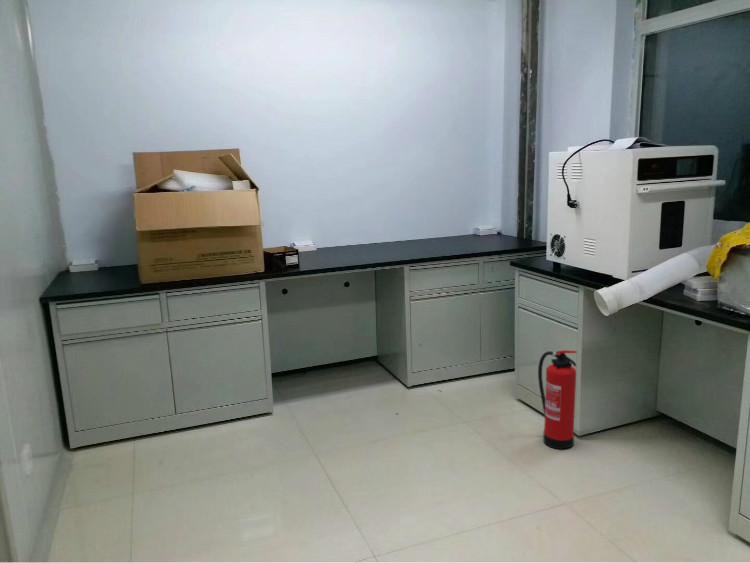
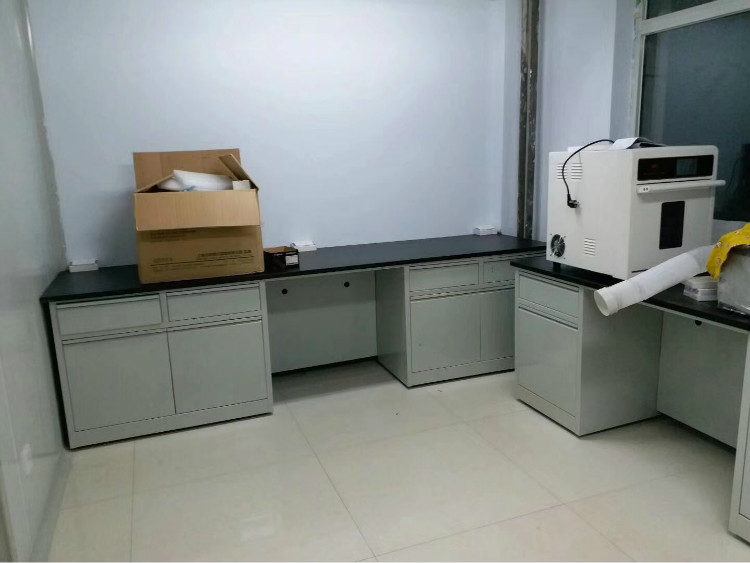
- fire extinguisher (555, 392)
